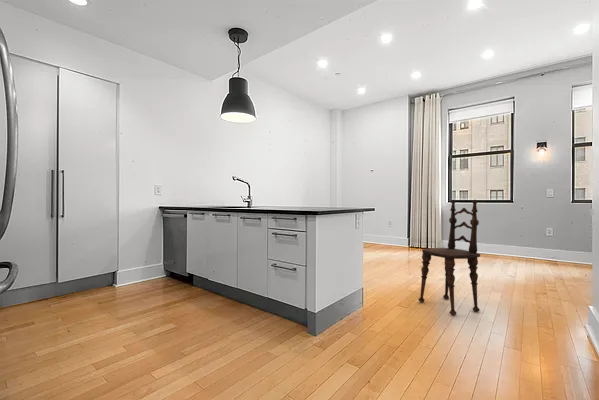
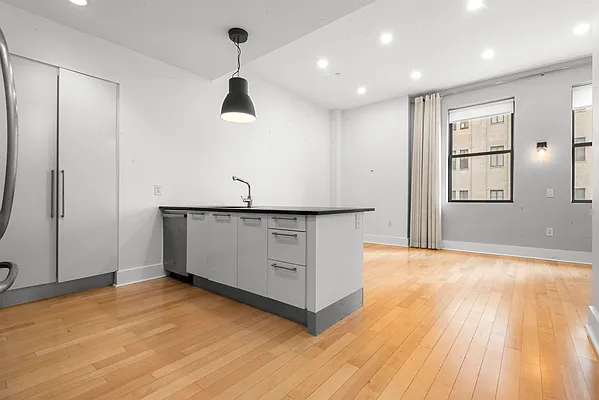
- dining chair (449, 252)
